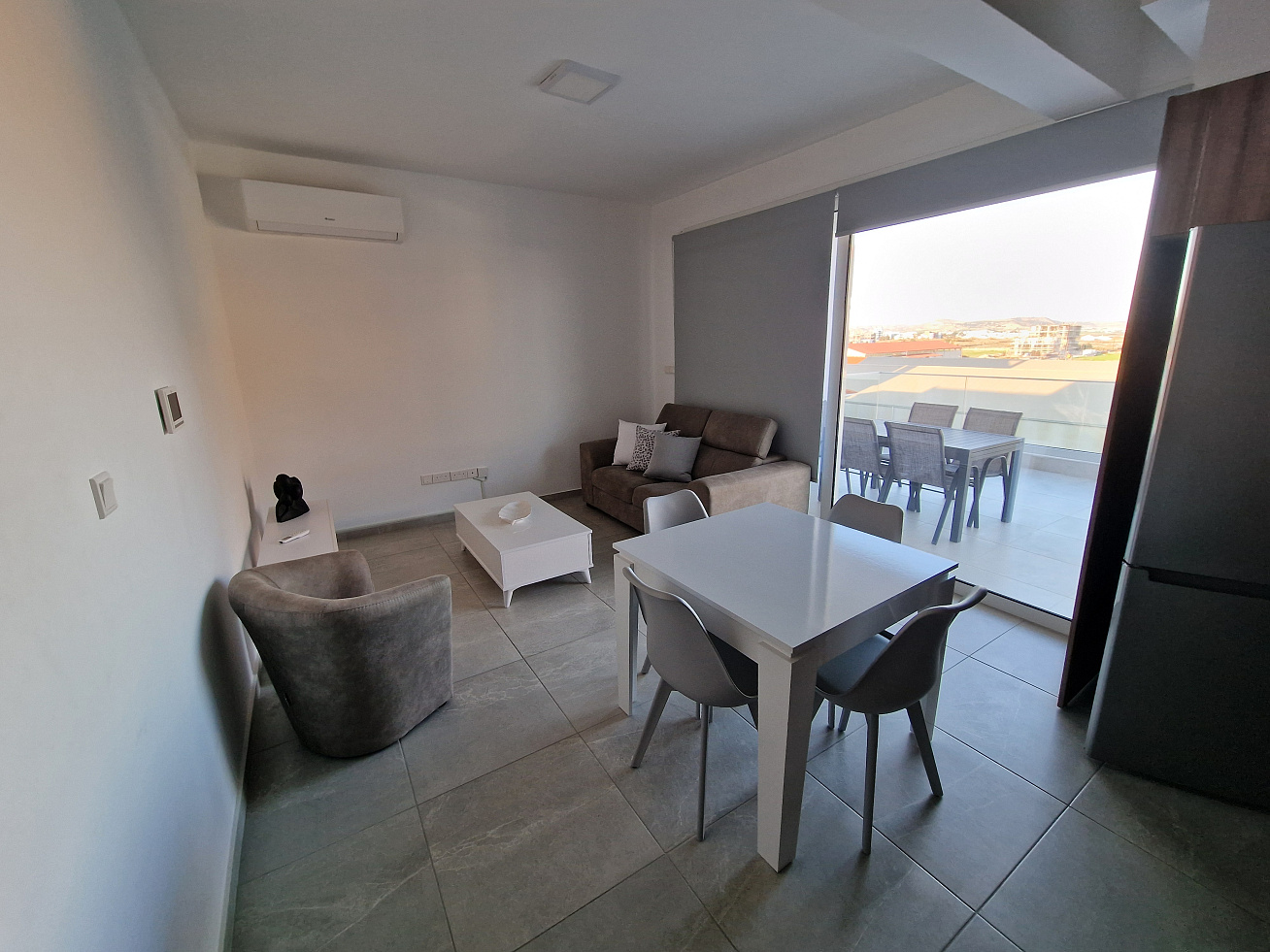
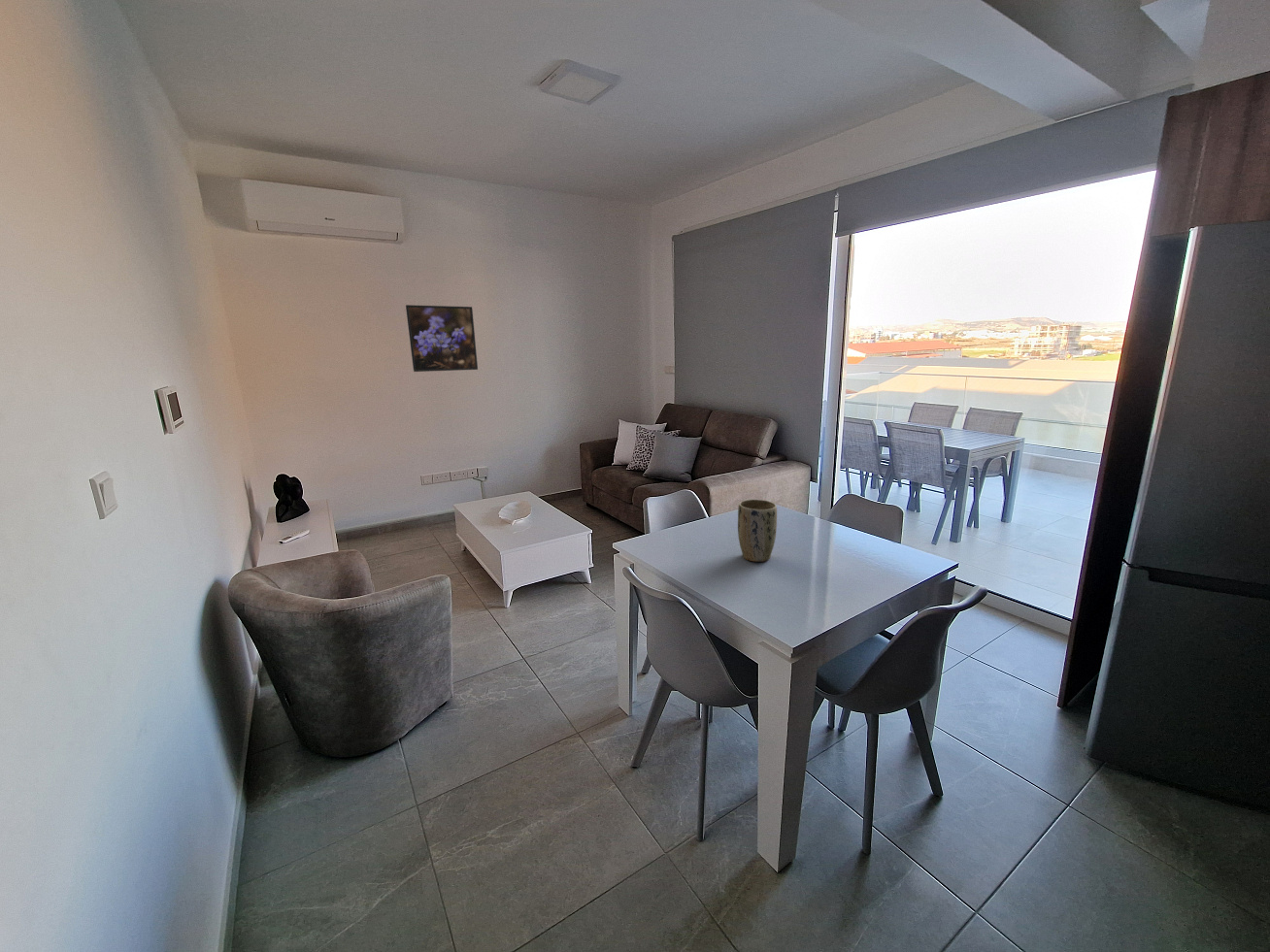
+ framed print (443, 339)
+ plant pot (756, 531)
